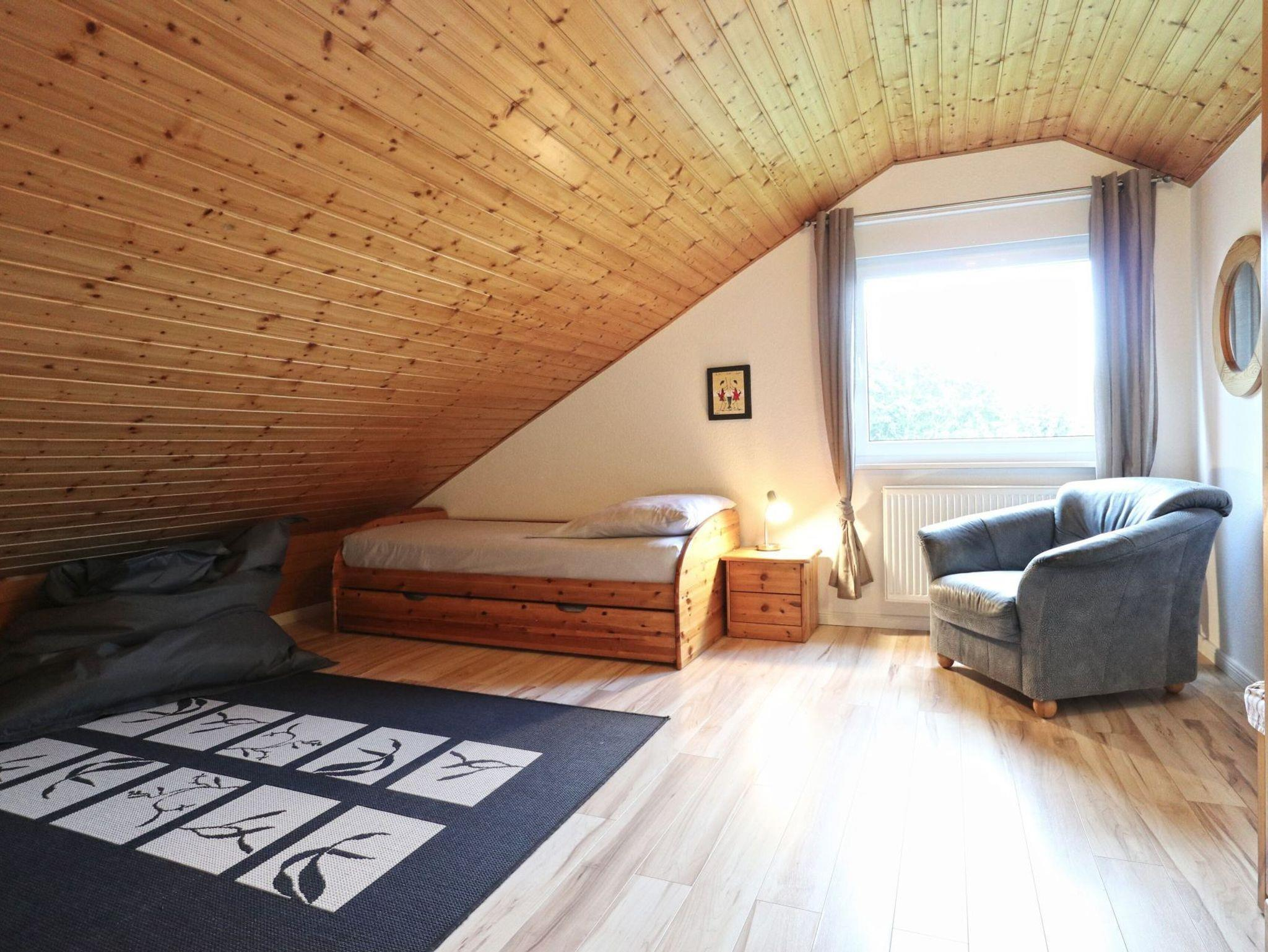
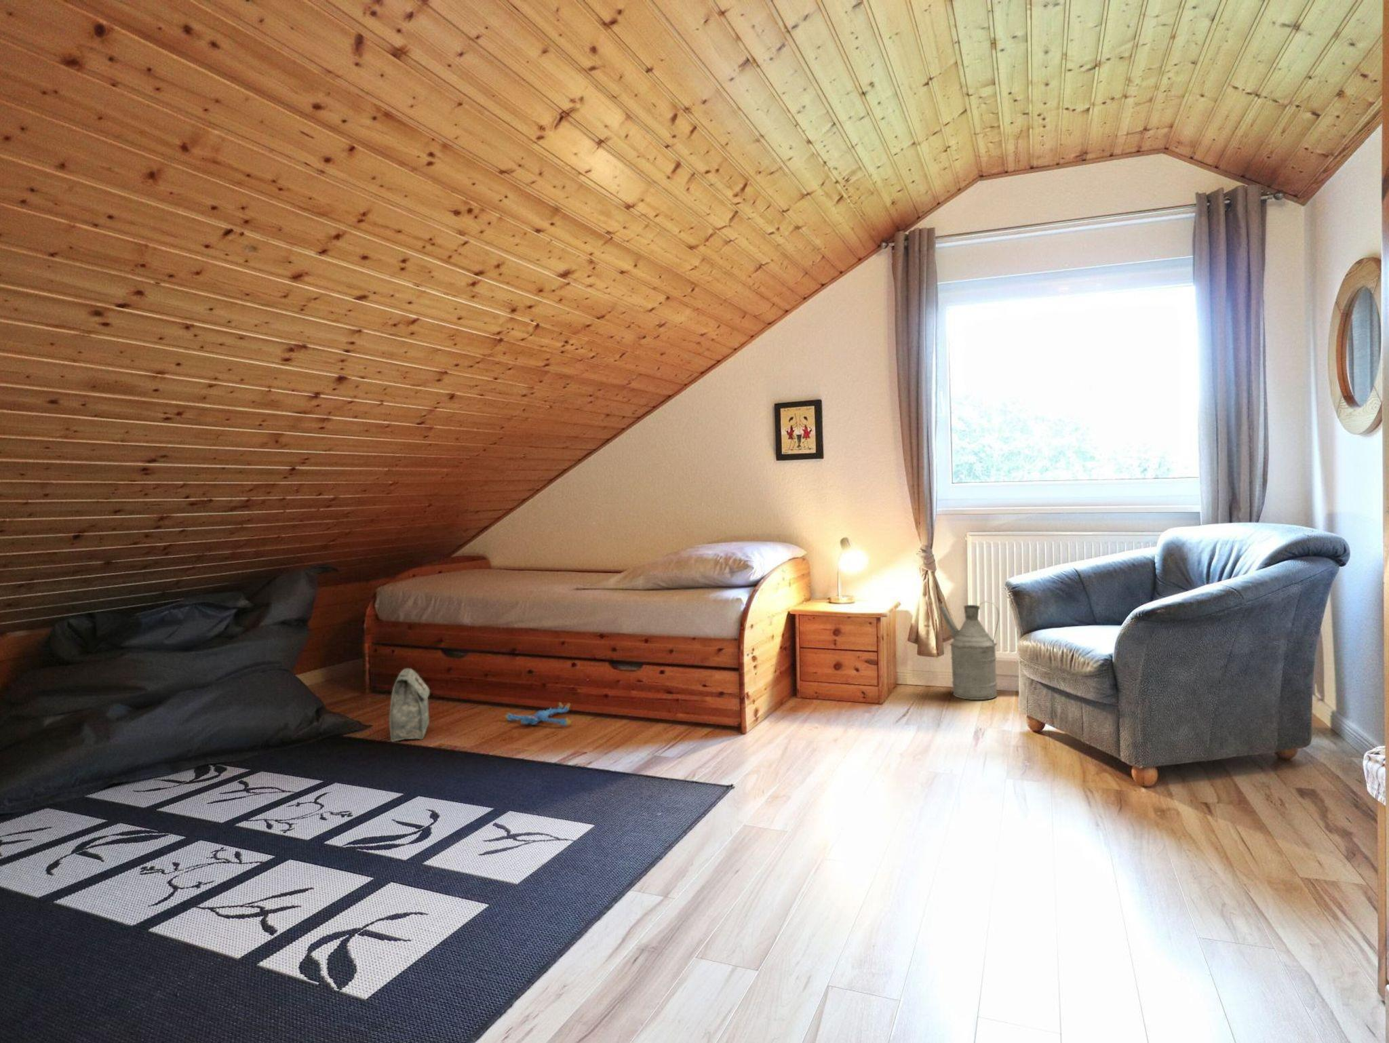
+ watering can (969, 647)
+ bag (409, 702)
+ plush toy (547, 713)
